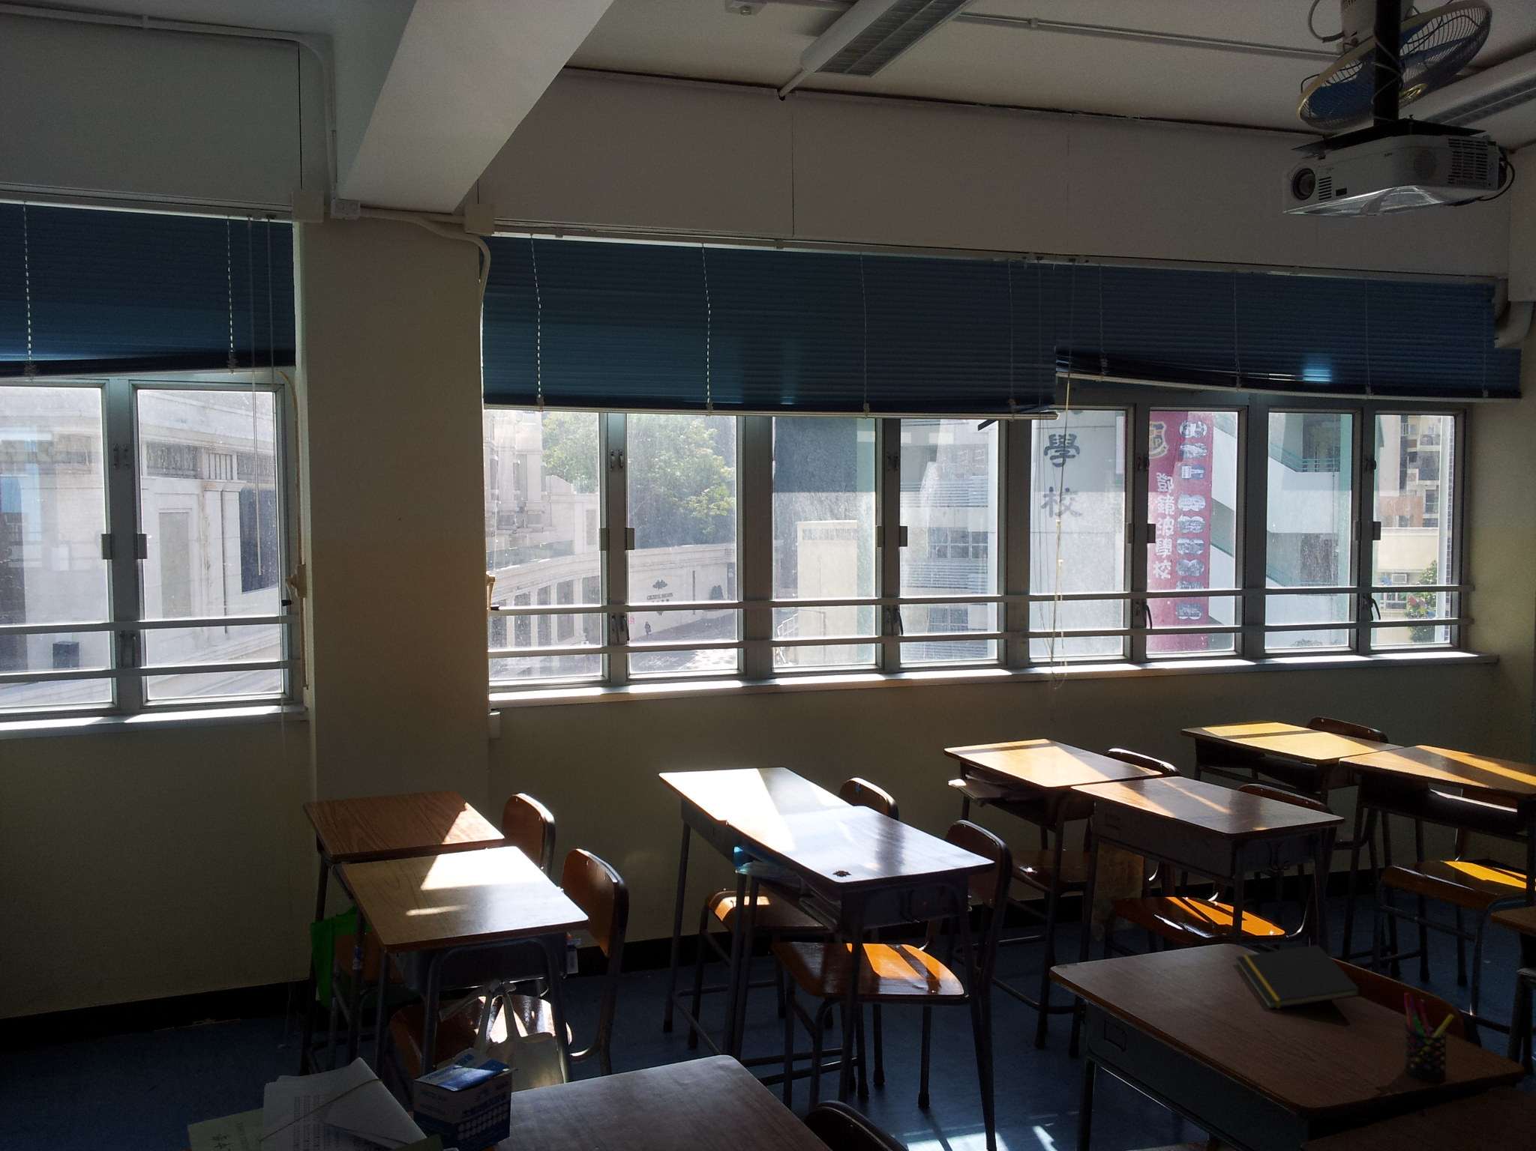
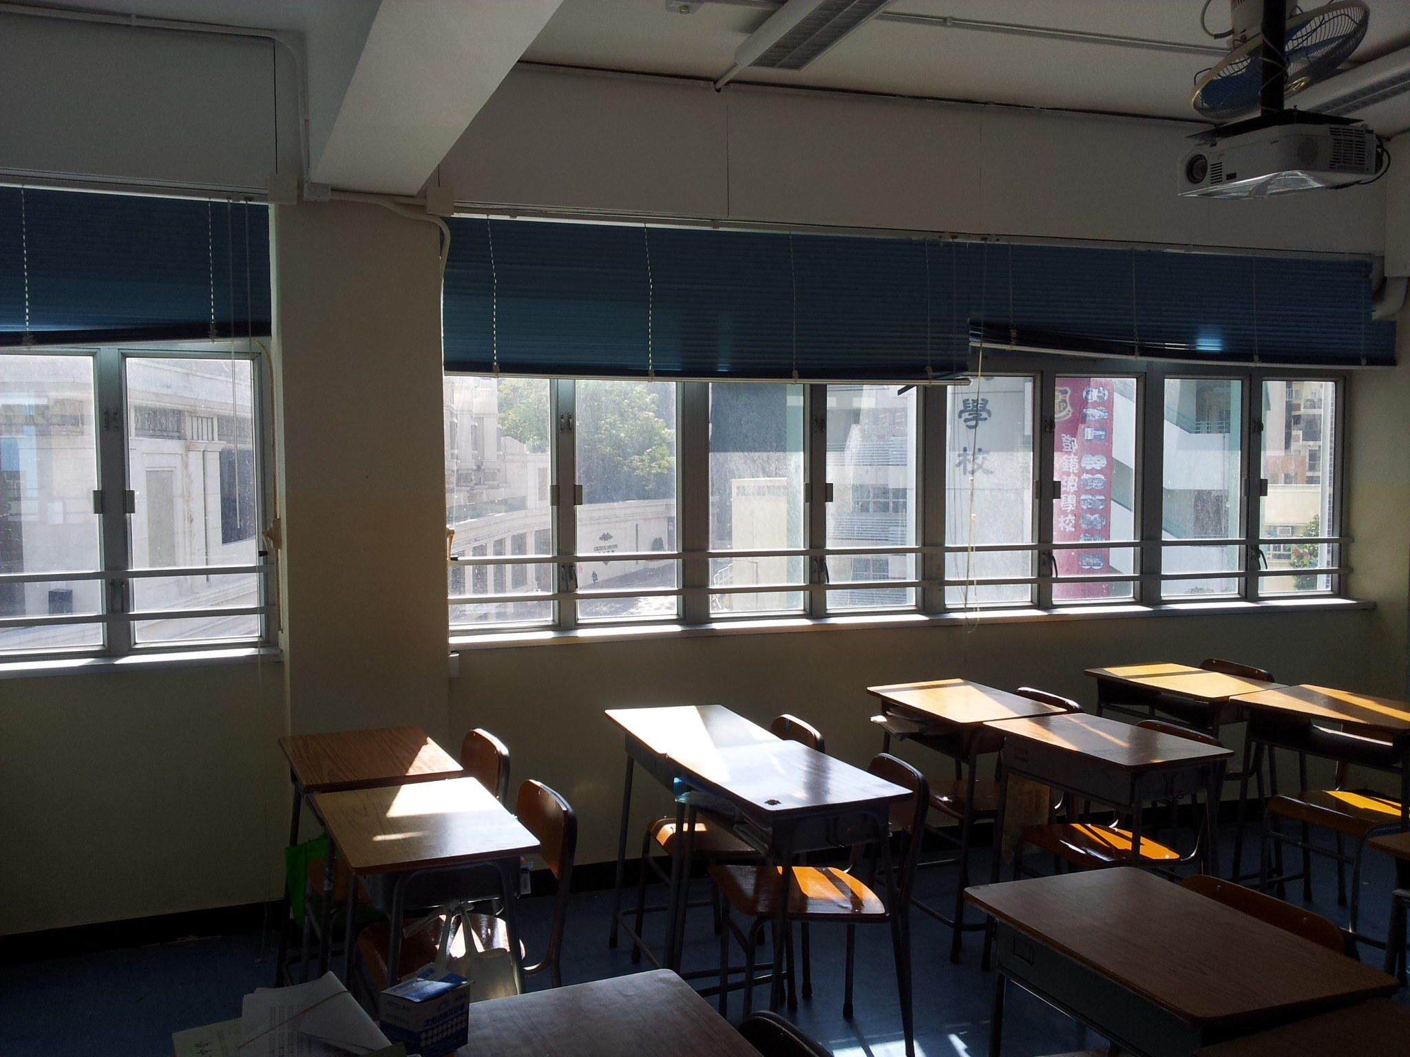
- notepad (1294, 974)
- pen holder (1422, 1036)
